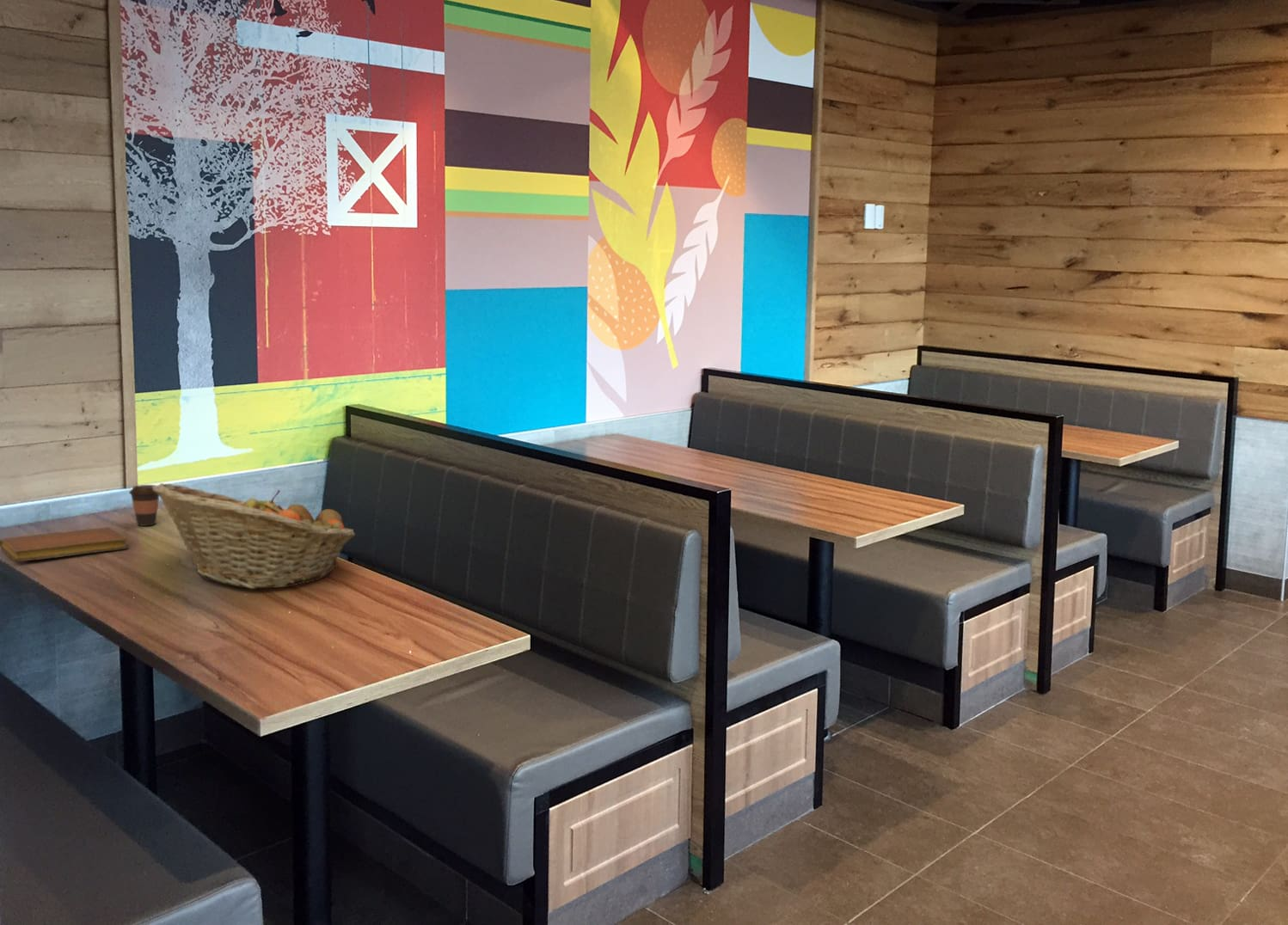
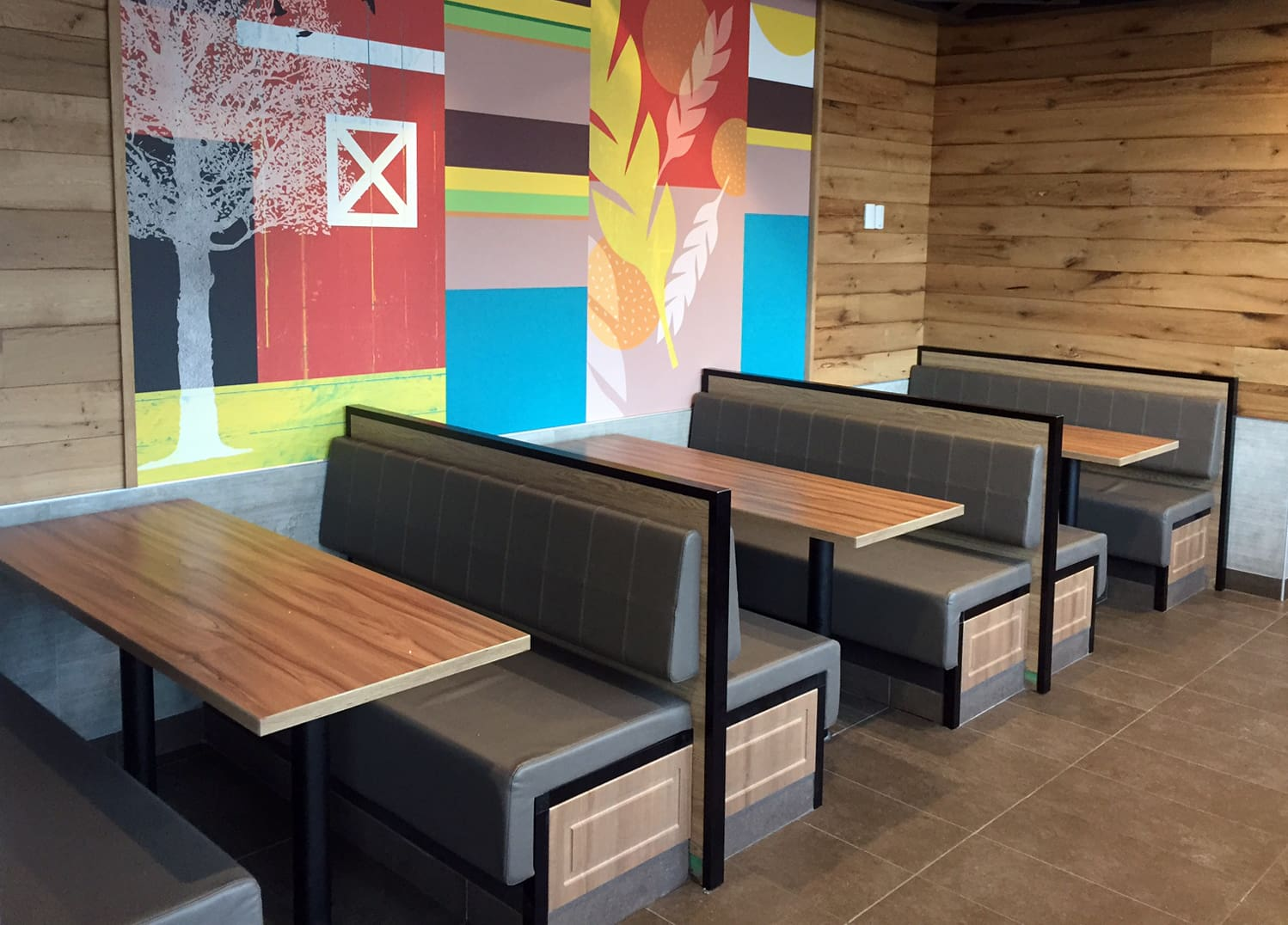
- notebook (64, 542)
- fruit basket (254, 527)
- coffee cup (145, 505)
